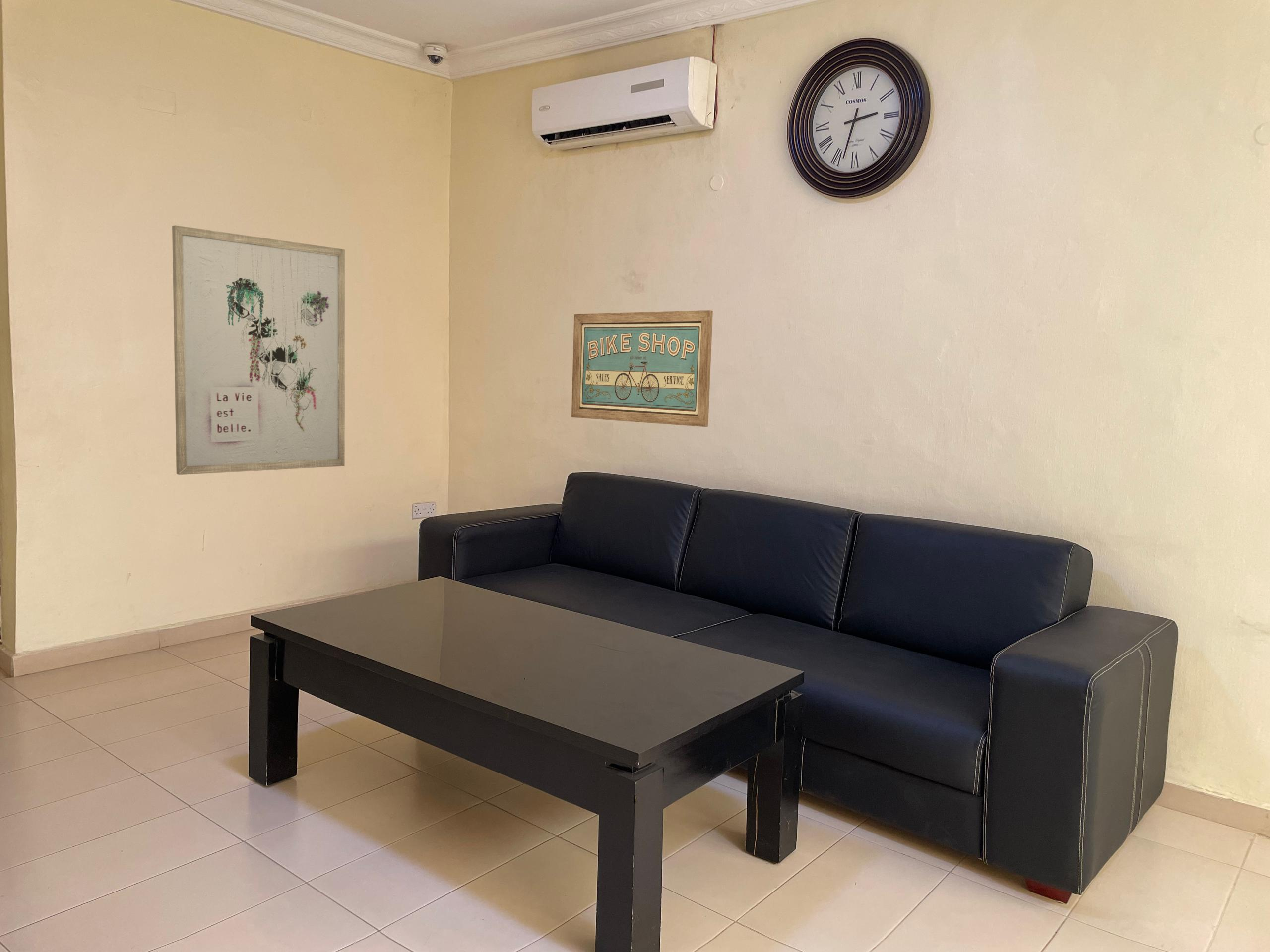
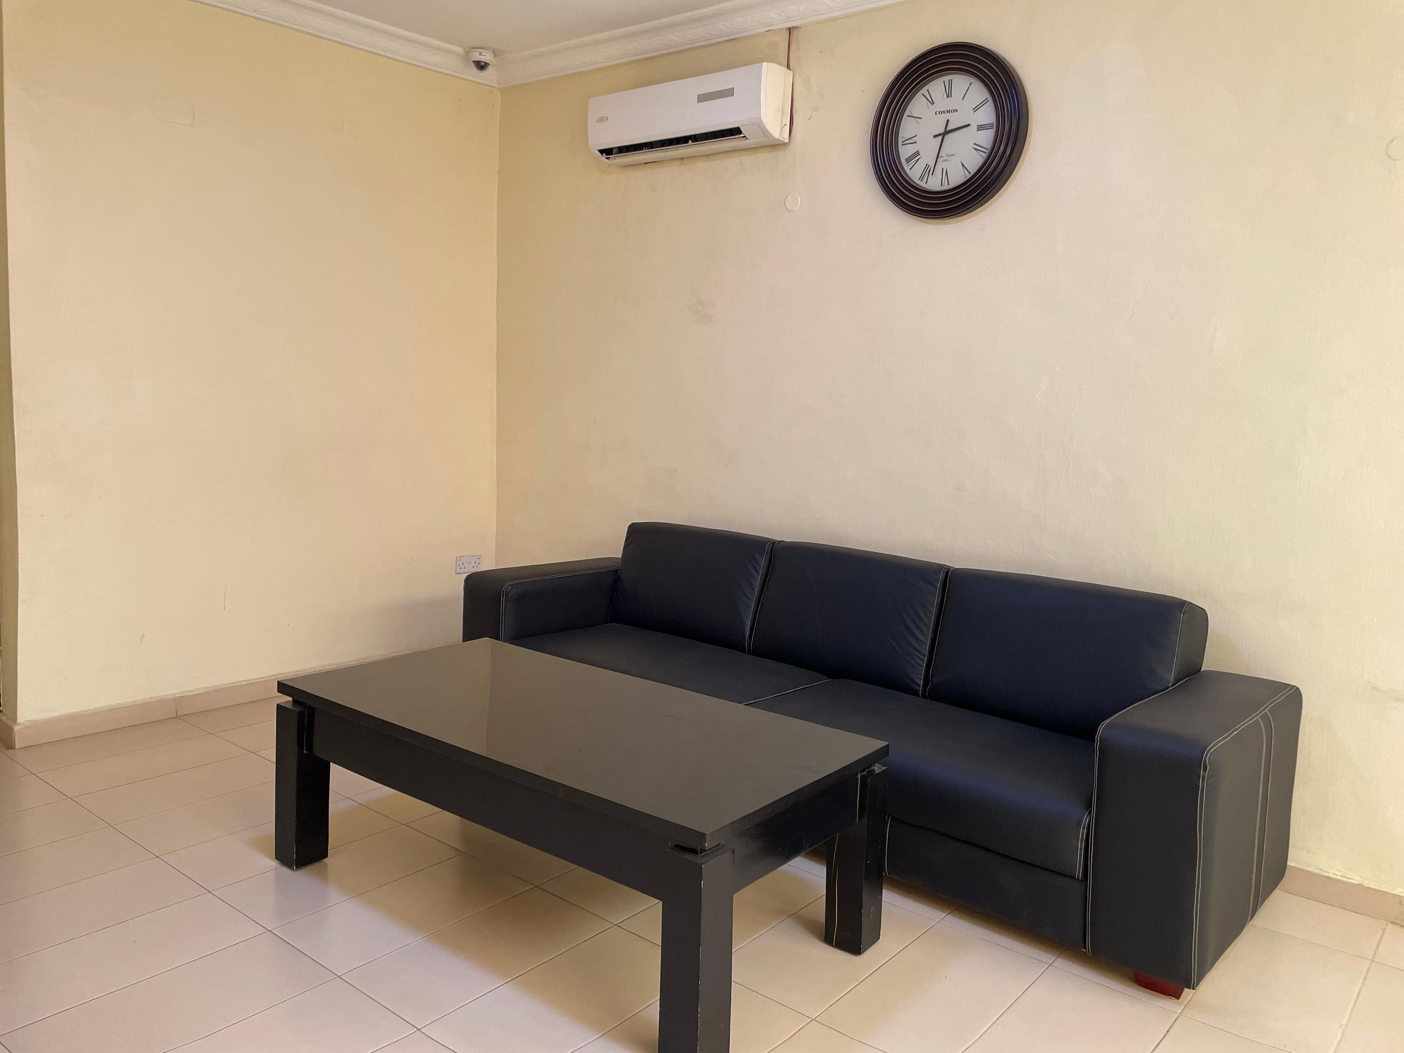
- wall art (637, 367)
- wall art (265, 355)
